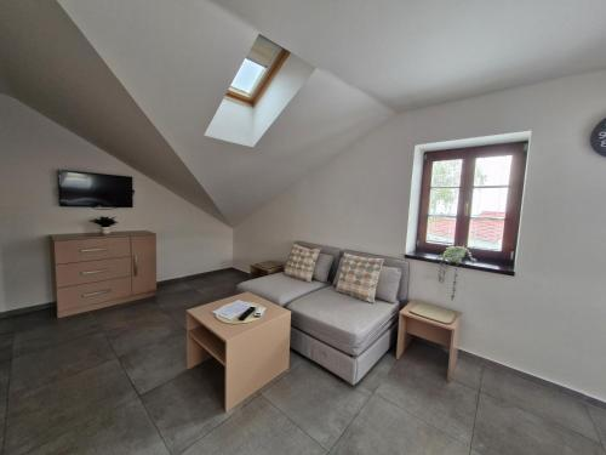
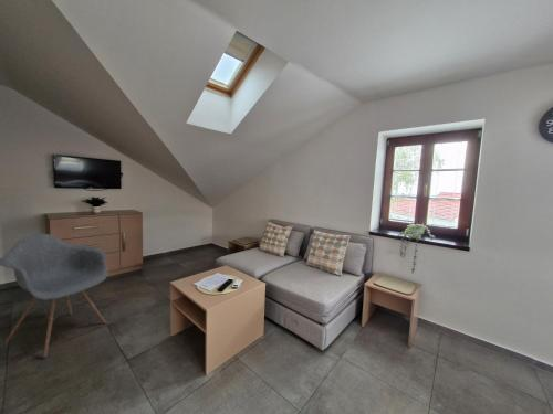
+ armchair (58, 285)
